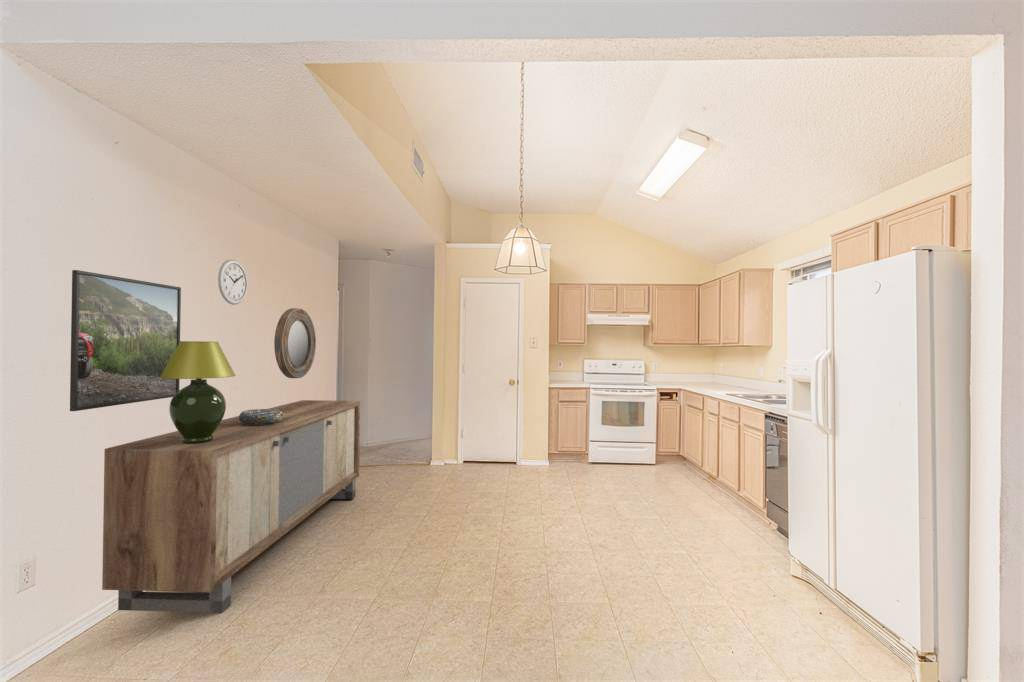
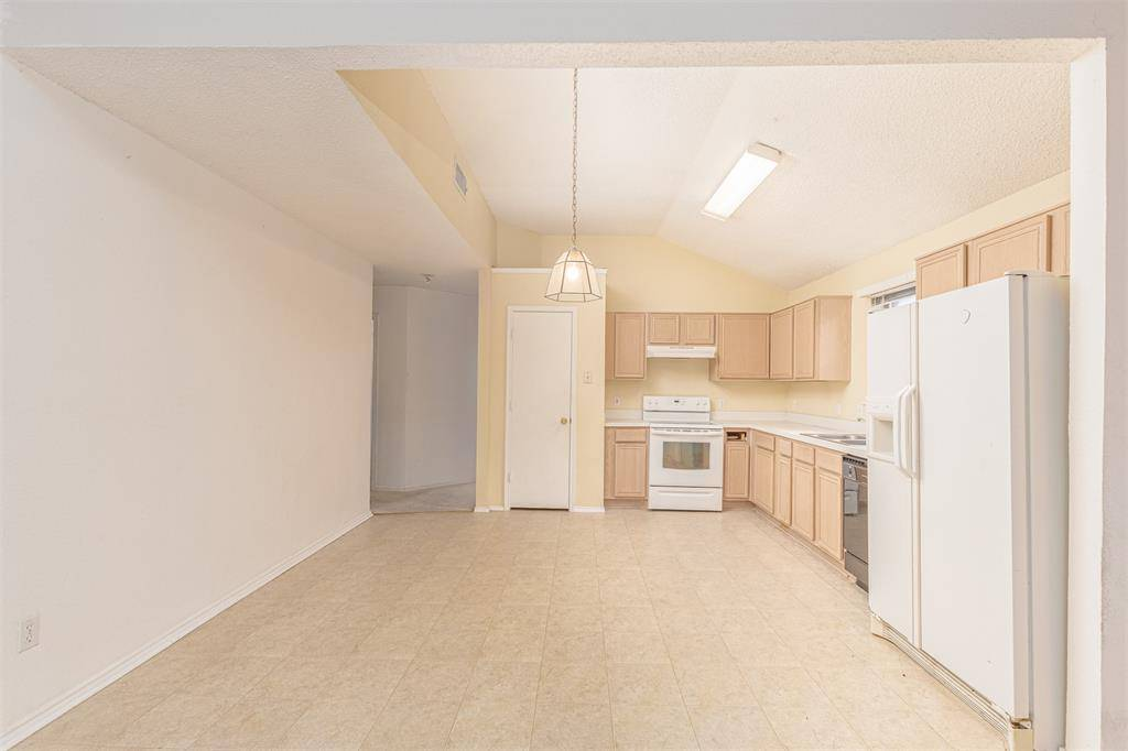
- wall clock (234, 282)
- home mirror (296, 343)
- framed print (132, 341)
- table lamp (198, 391)
- sideboard (270, 477)
- decorative bowl (261, 416)
